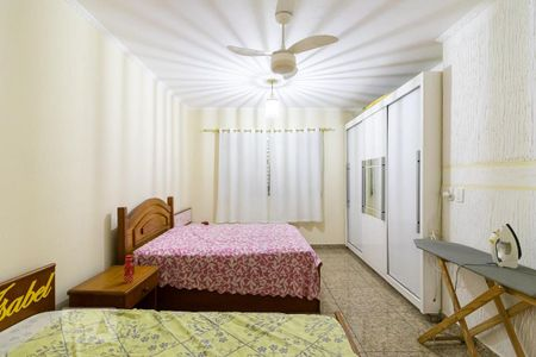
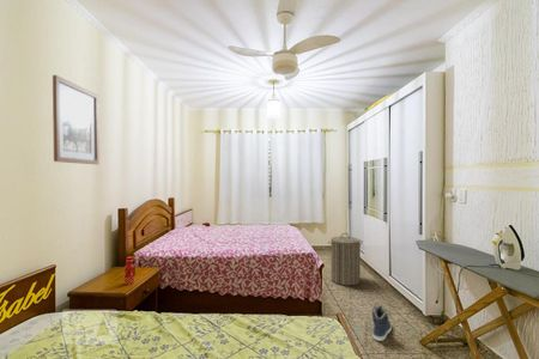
+ laundry hamper (345, 256)
+ wall art (78, 124)
+ sneaker (381, 317)
